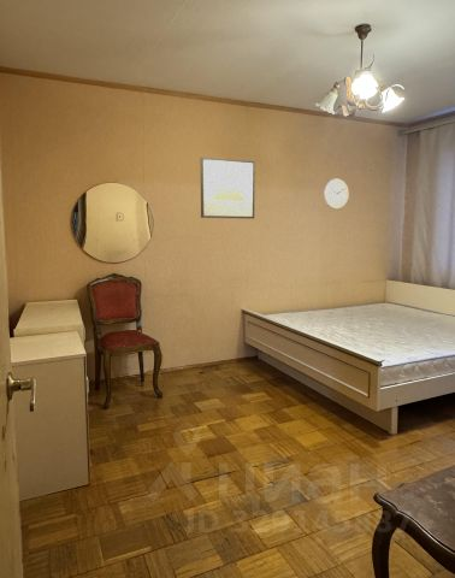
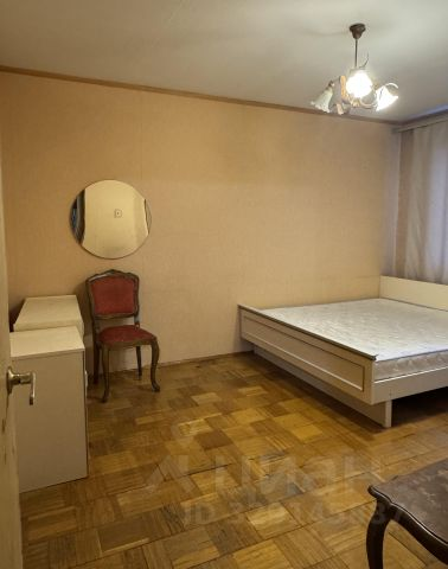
- wall clock (337, 194)
- wall art (228, 189)
